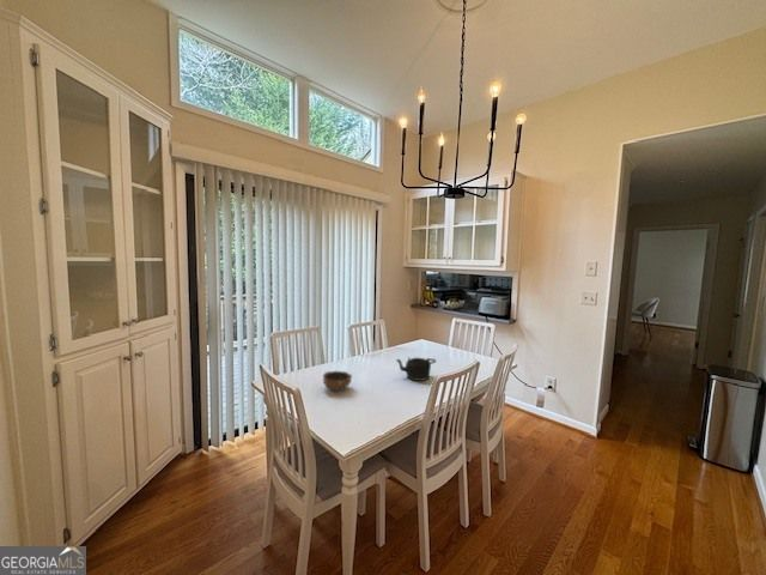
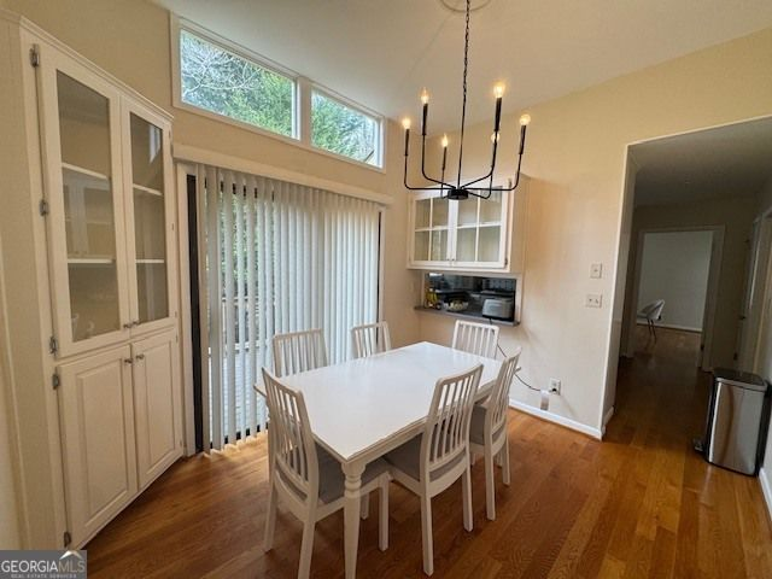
- bowl (336, 381)
- teapot (415, 367)
